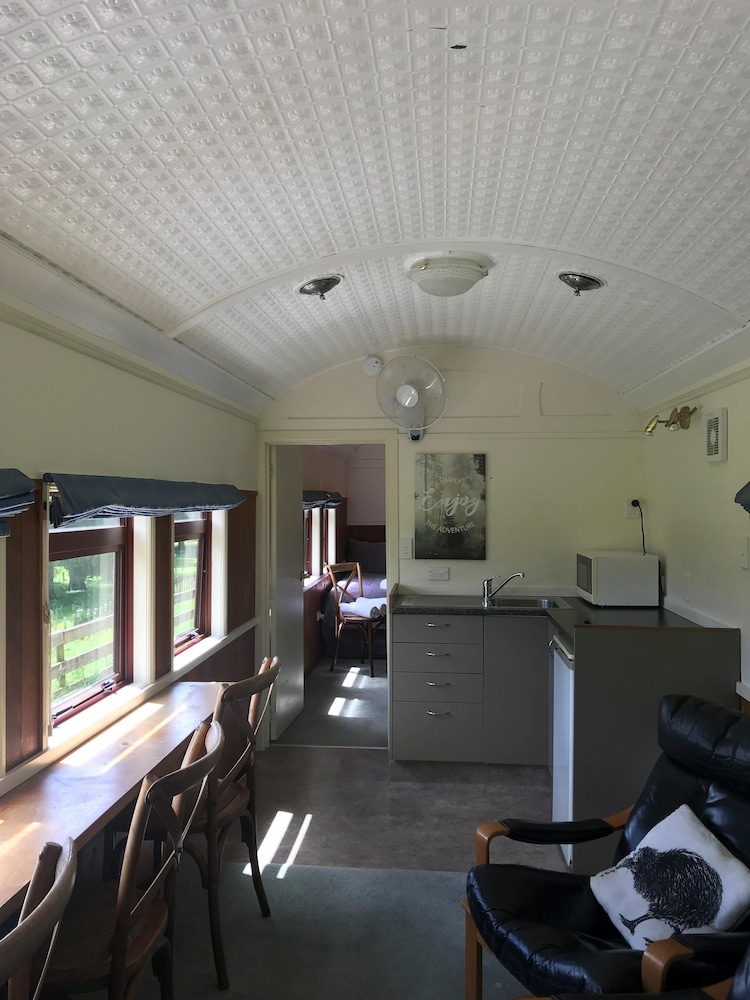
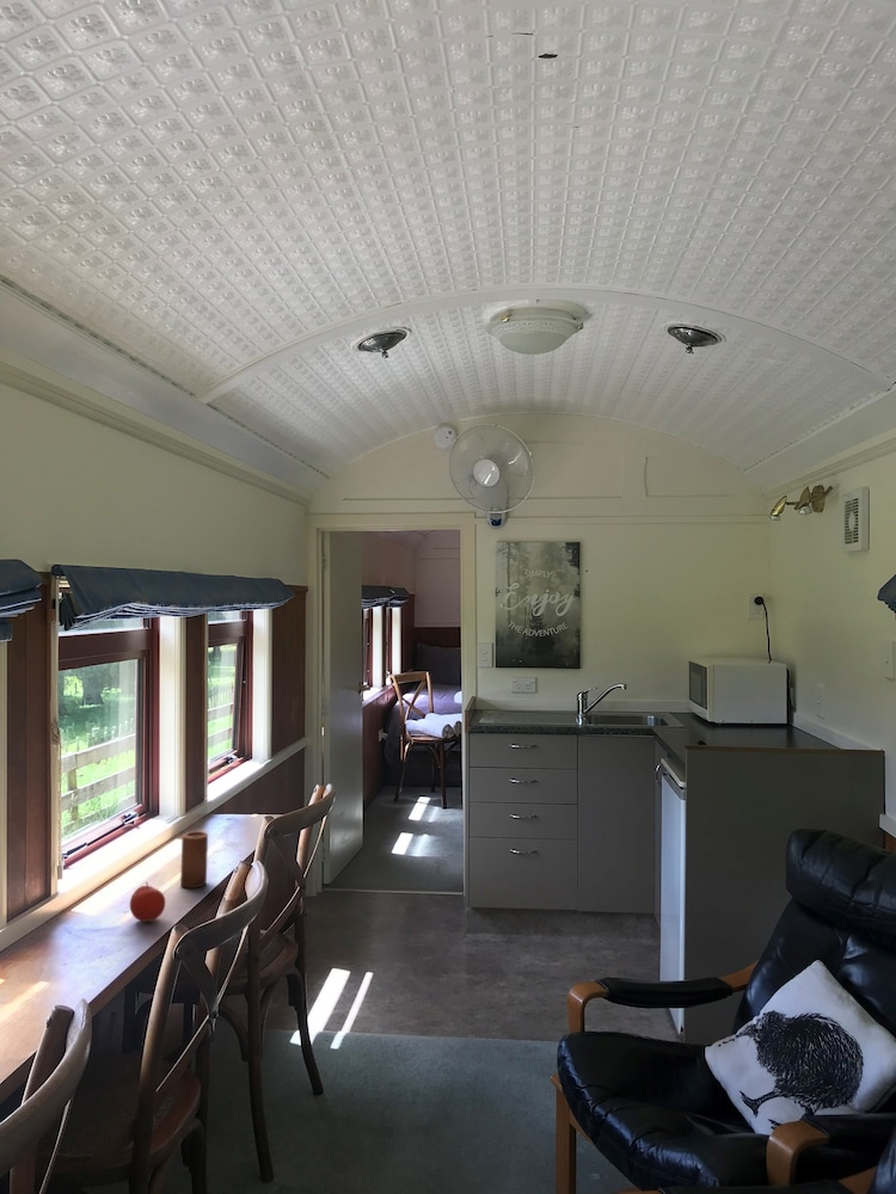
+ fruit (147, 900)
+ candle (194, 858)
